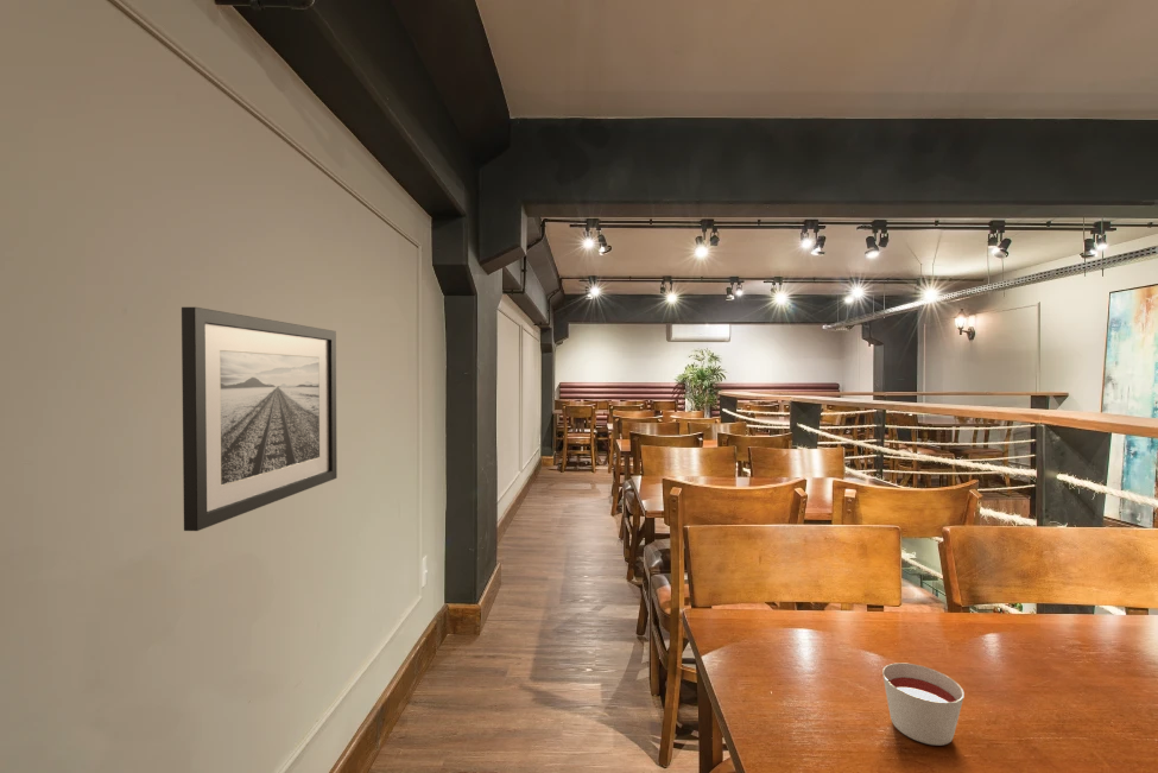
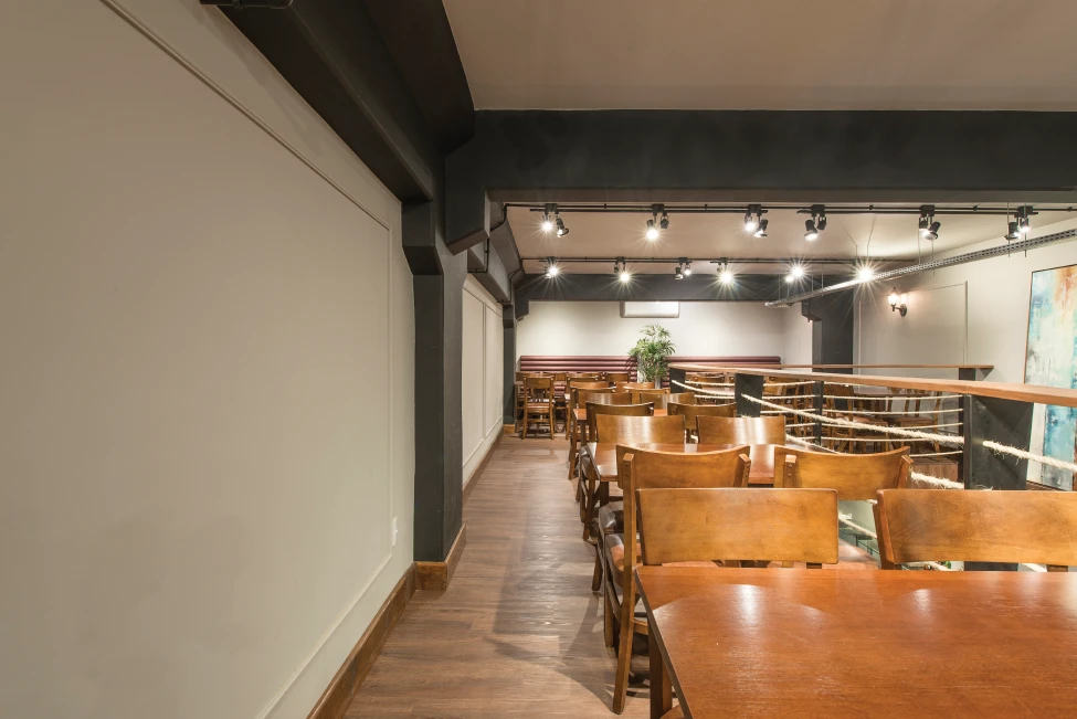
- candle (920, 704)
- wall art (276, 410)
